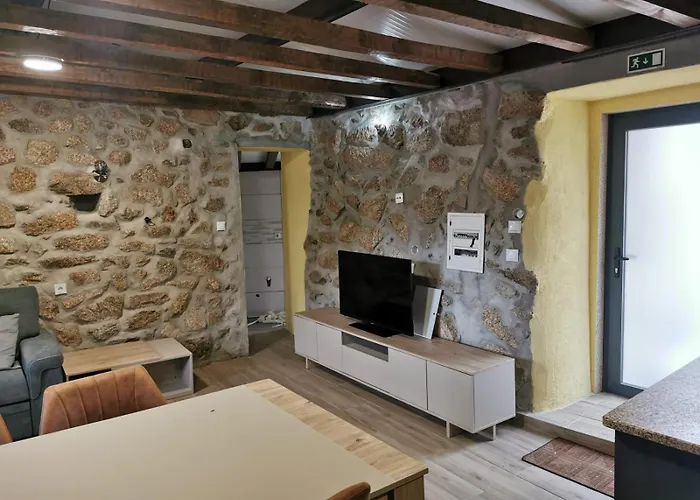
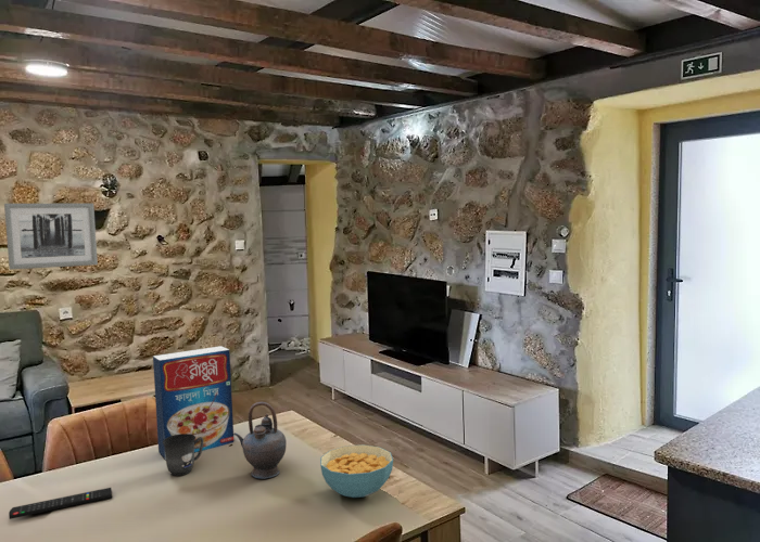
+ mug (185, 453)
+ cereal bowl (356, 476)
+ remote control (62, 503)
+ teapot (258, 437)
+ wall art (52, 235)
+ cereal box (194, 400)
